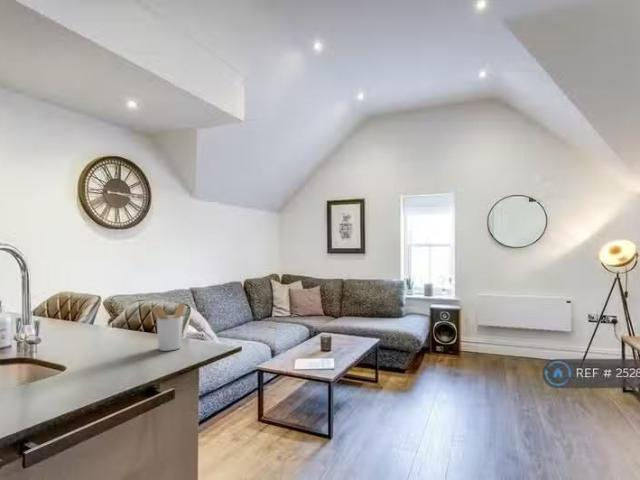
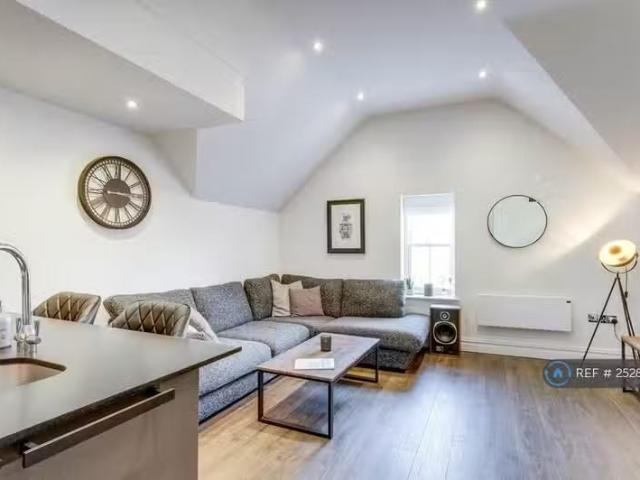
- utensil holder (165, 326)
